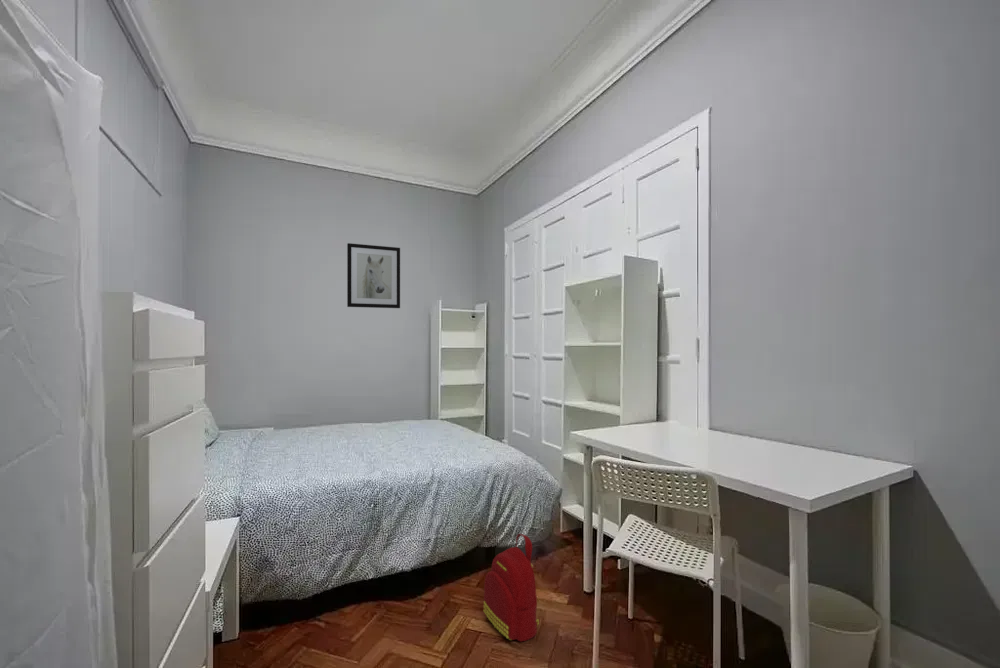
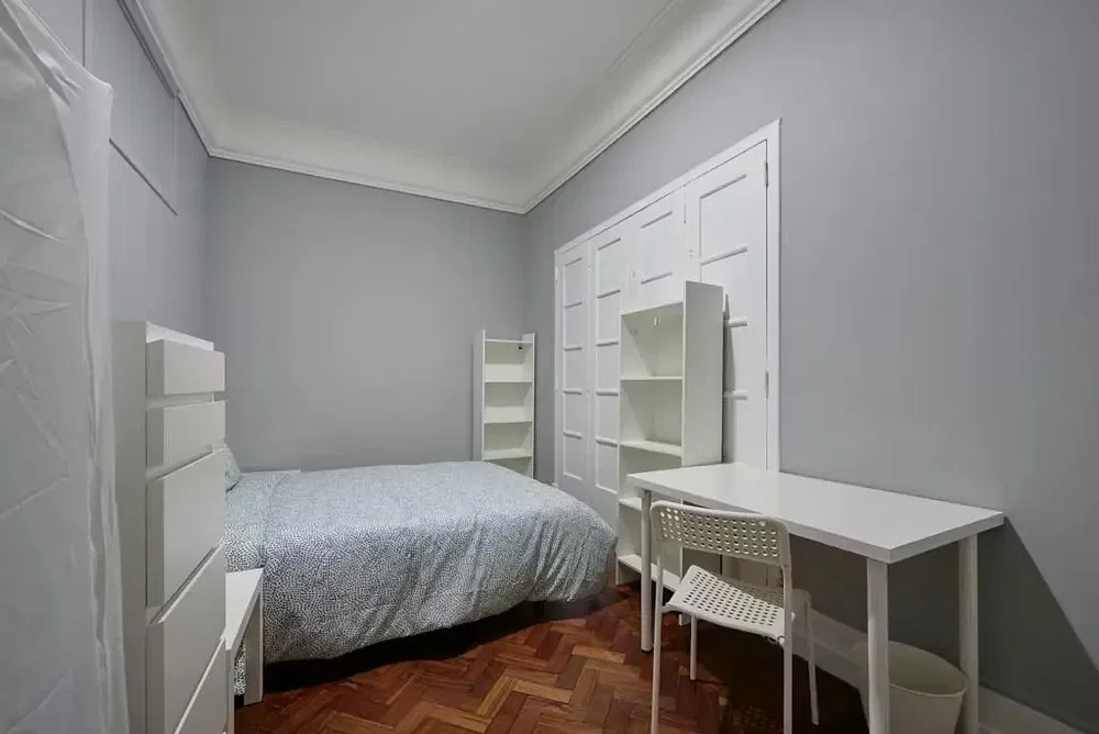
- wall art (374, 276)
- backpack (510, 581)
